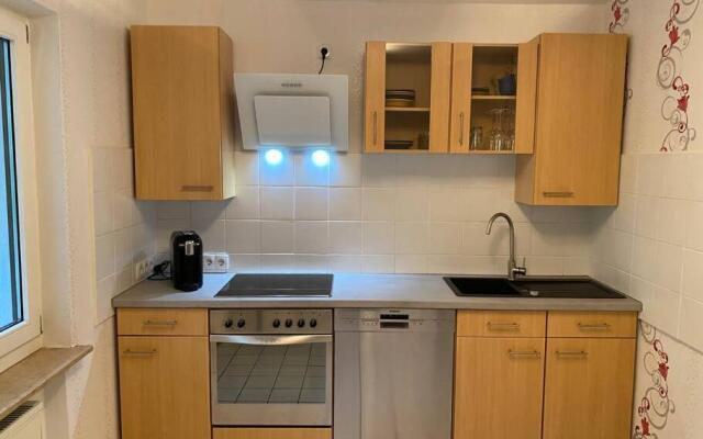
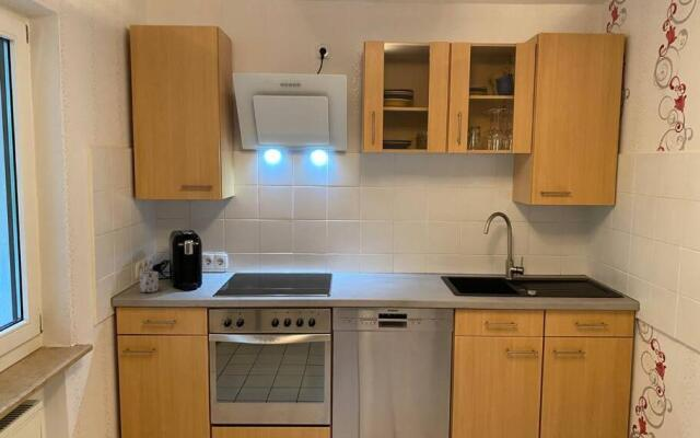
+ mug (148, 281)
